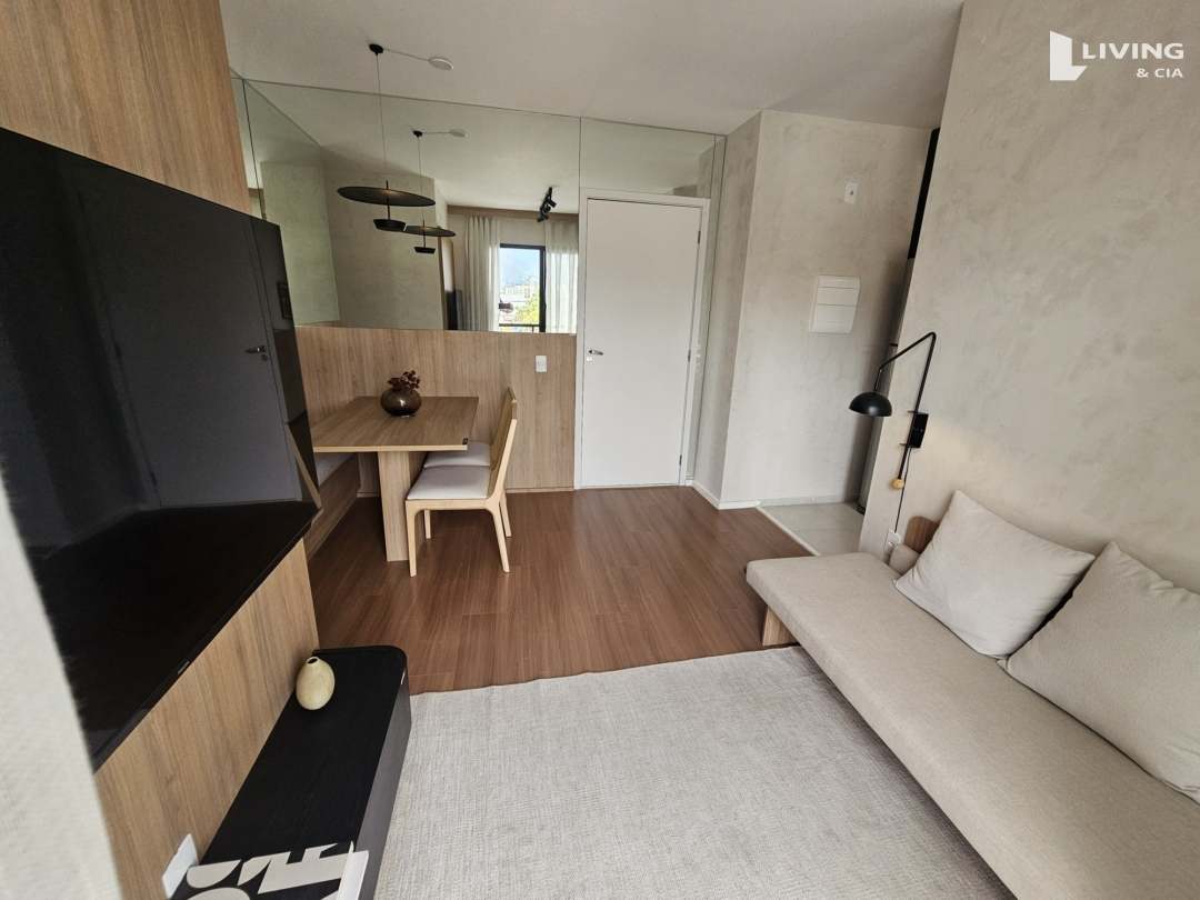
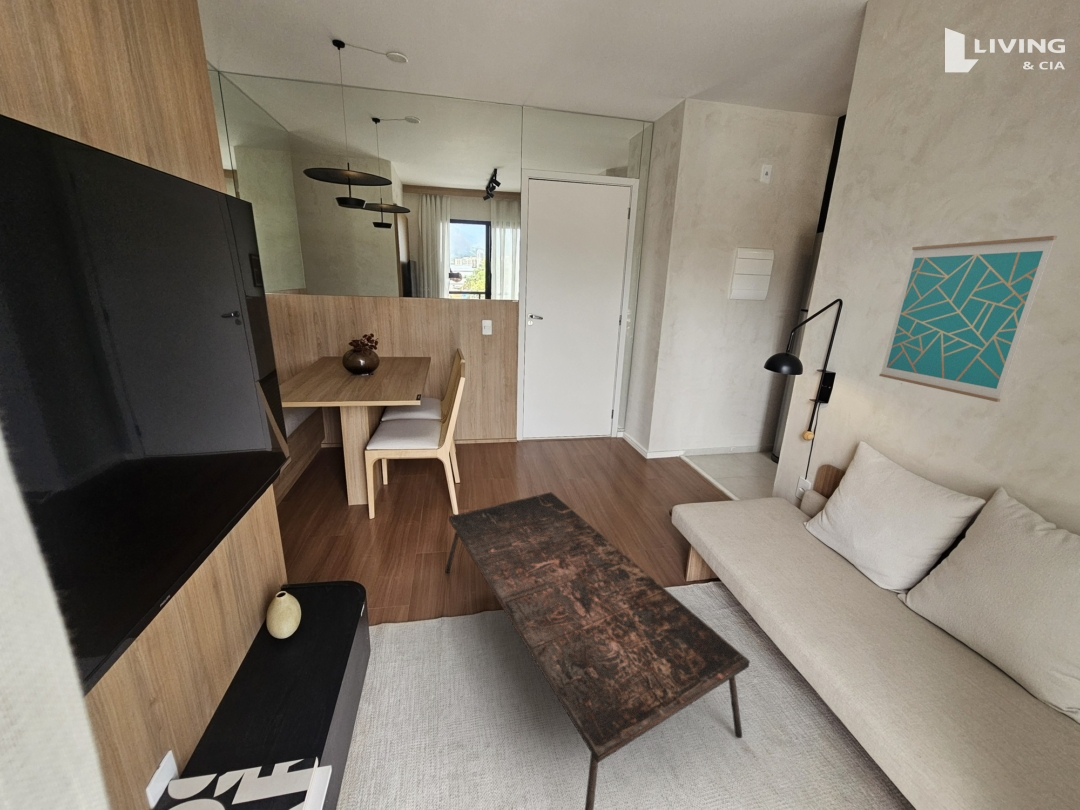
+ wall art (952, 318)
+ coffee table (564, 606)
